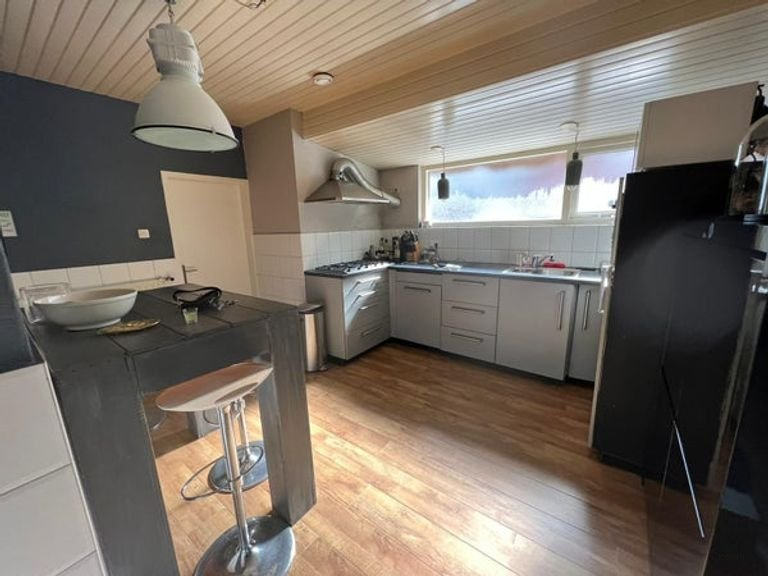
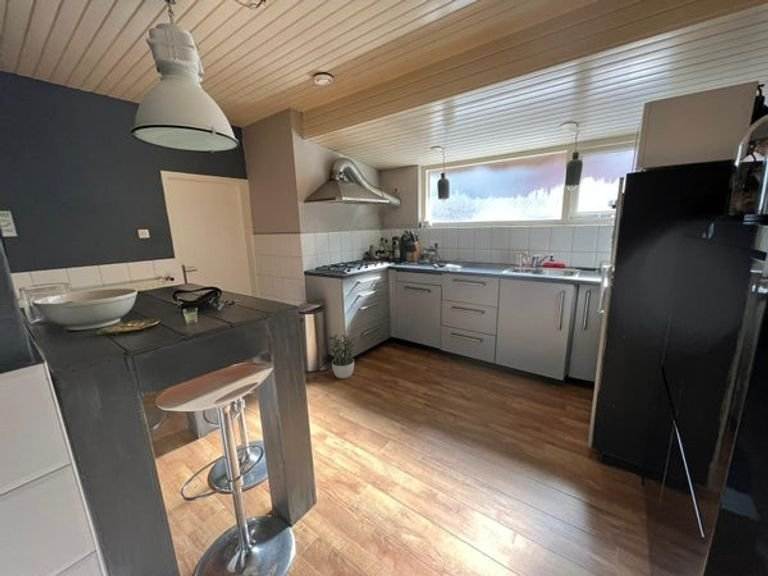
+ potted plant (341, 353)
